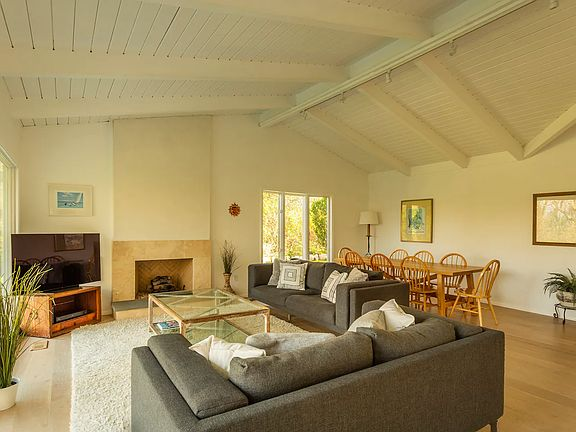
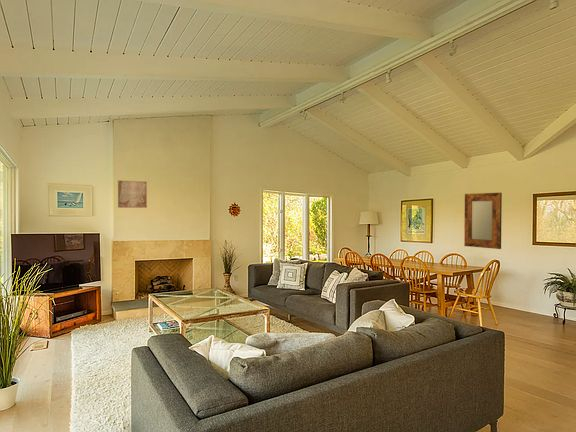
+ home mirror (482, 220)
+ wall art (132, 194)
